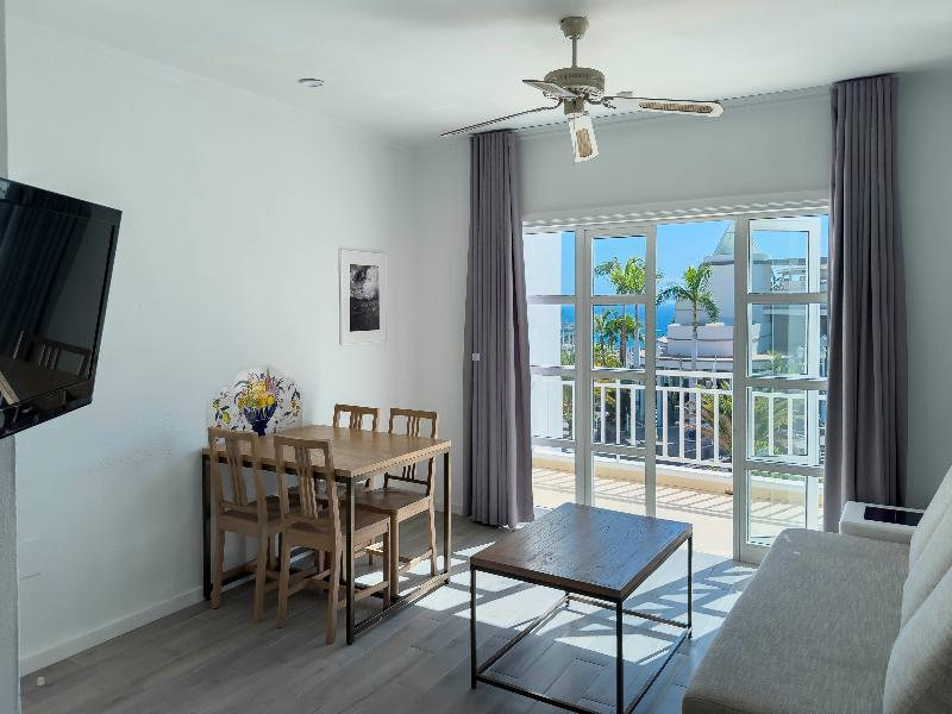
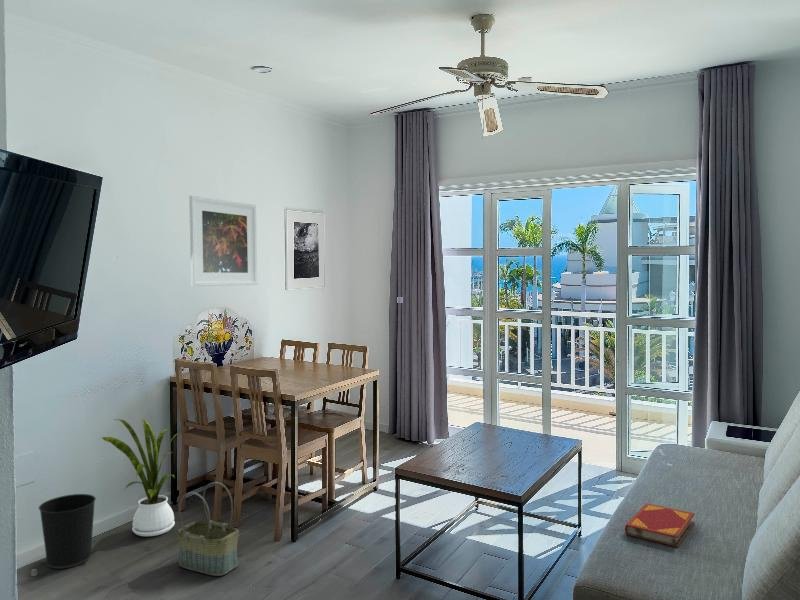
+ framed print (225, 243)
+ wastebasket (68, 531)
+ house plant (147, 471)
+ hardback book (660, 523)
+ basket (207, 526)
